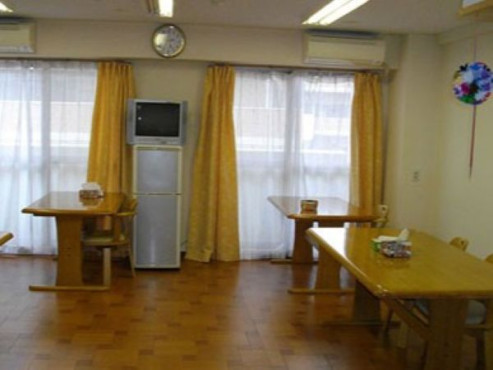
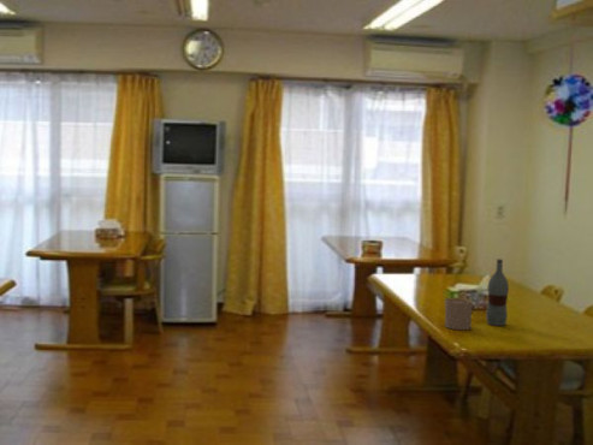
+ cup (458, 313)
+ bottle (498, 291)
